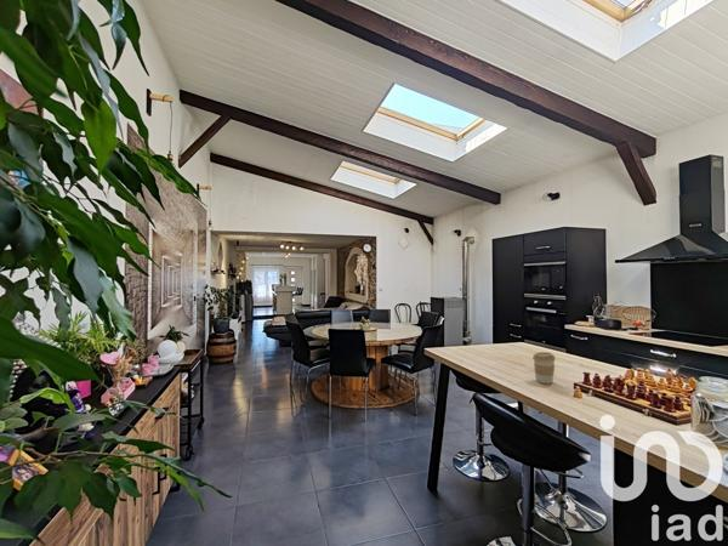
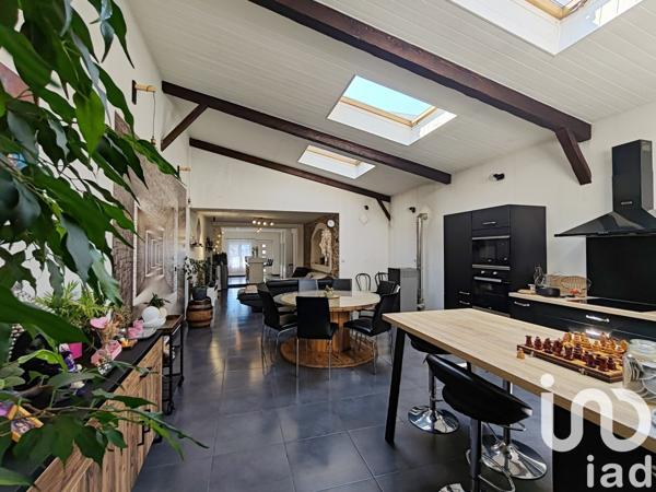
- coffee cup (544, 366)
